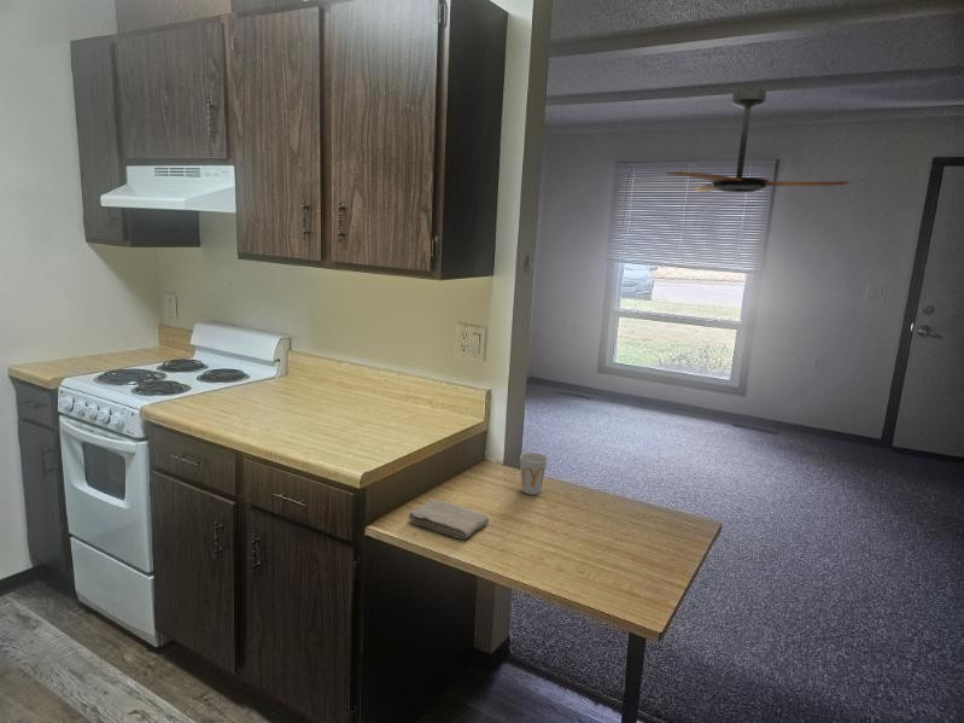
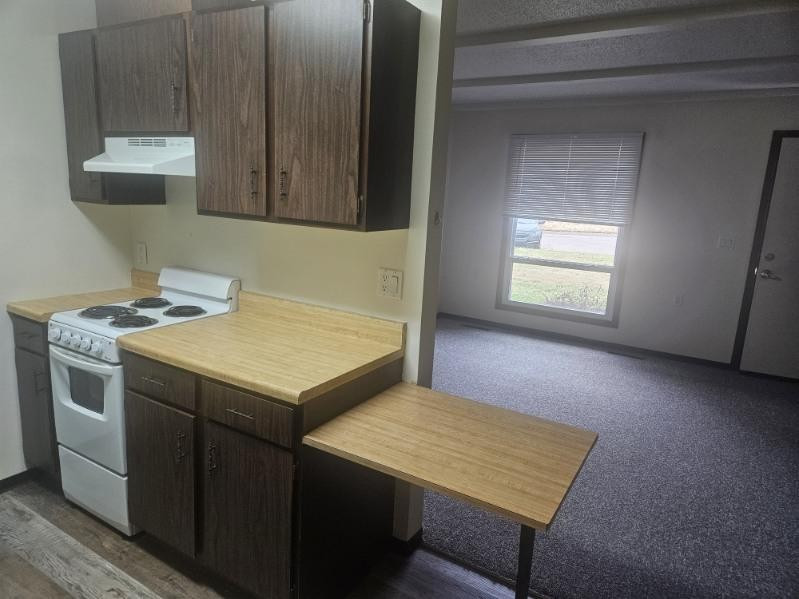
- cup (532, 473)
- ceiling fan (747, 136)
- washcloth (448, 517)
